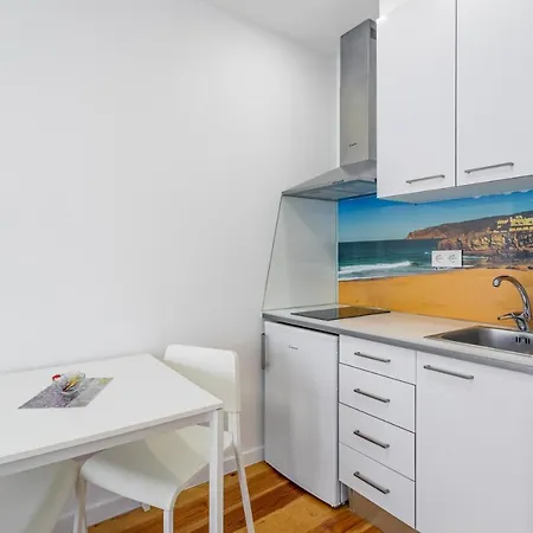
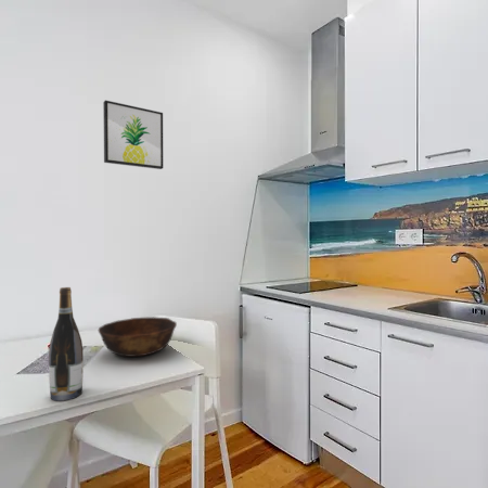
+ wall art (134, 137)
+ bowl (139, 337)
+ wine bottle (65, 341)
